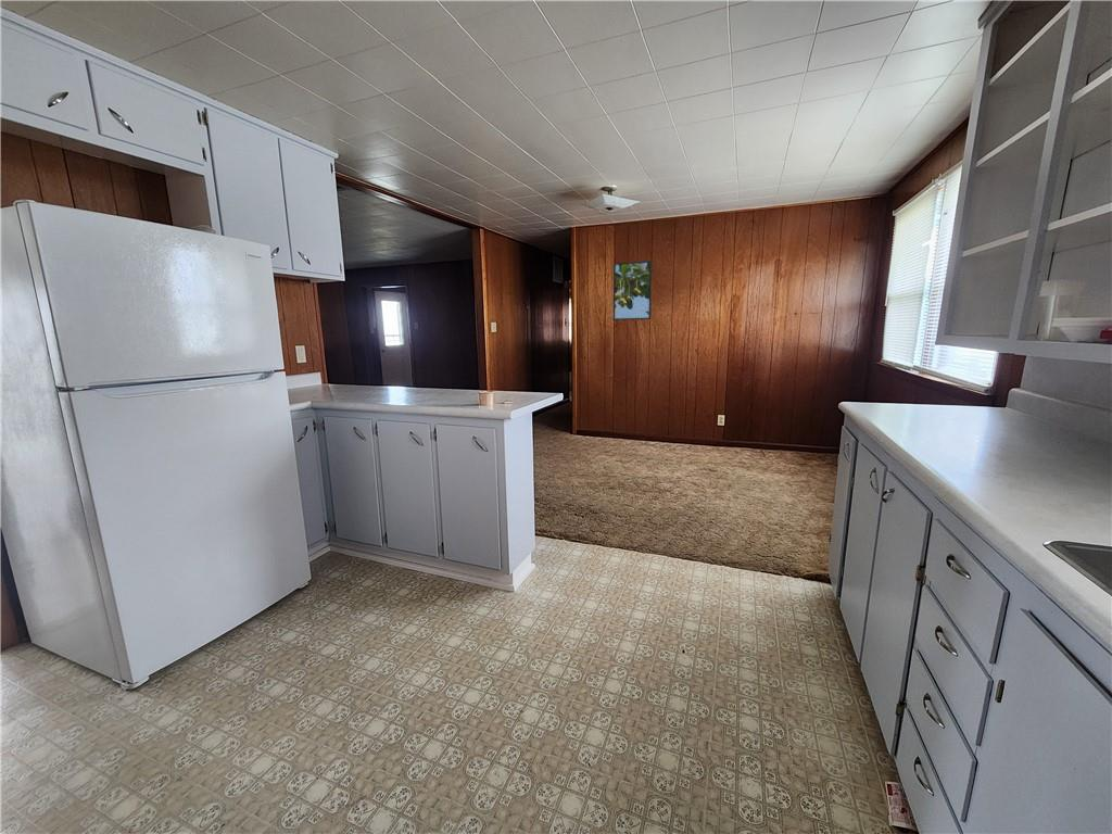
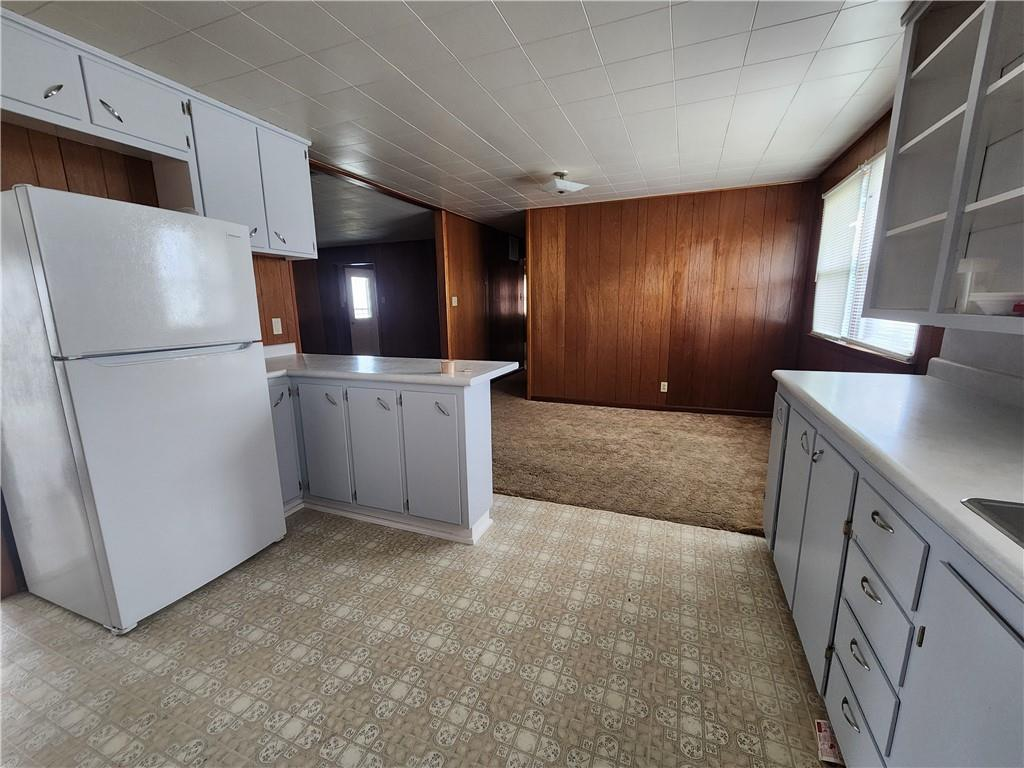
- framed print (632, 291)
